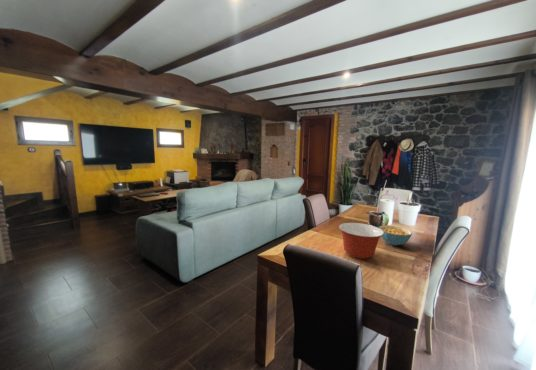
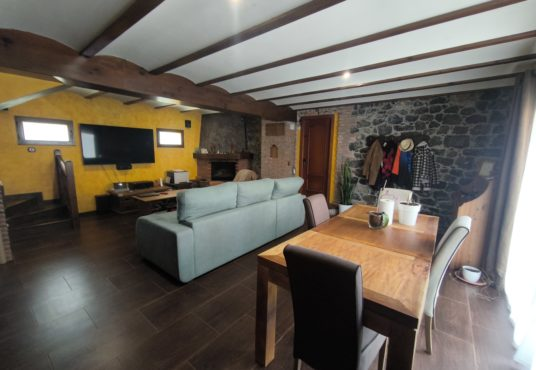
- mixing bowl (359, 241)
- cereal bowl (394, 236)
